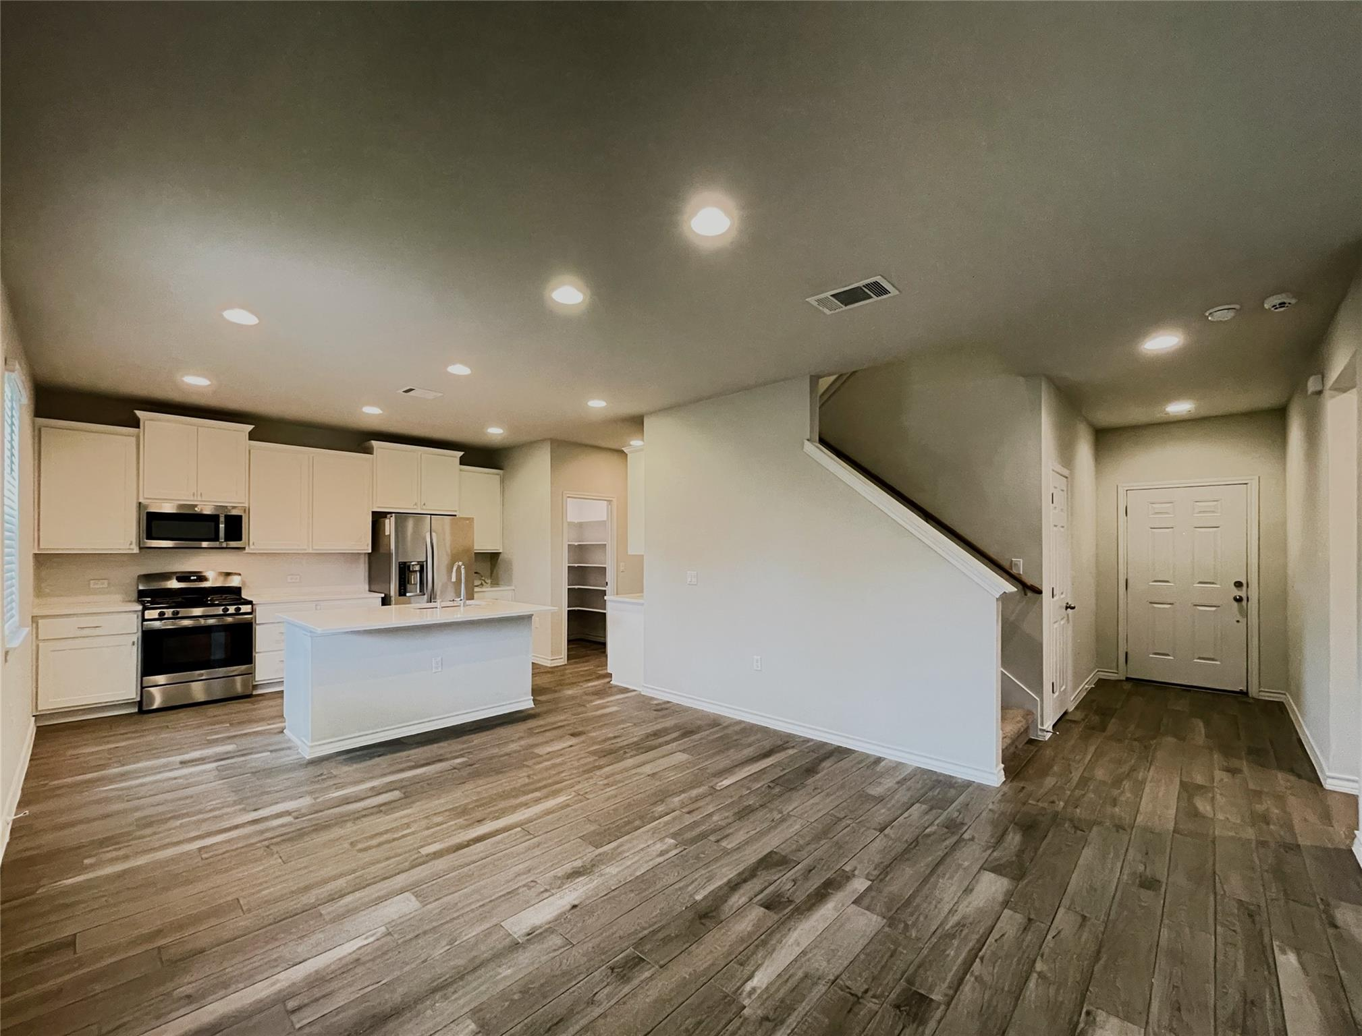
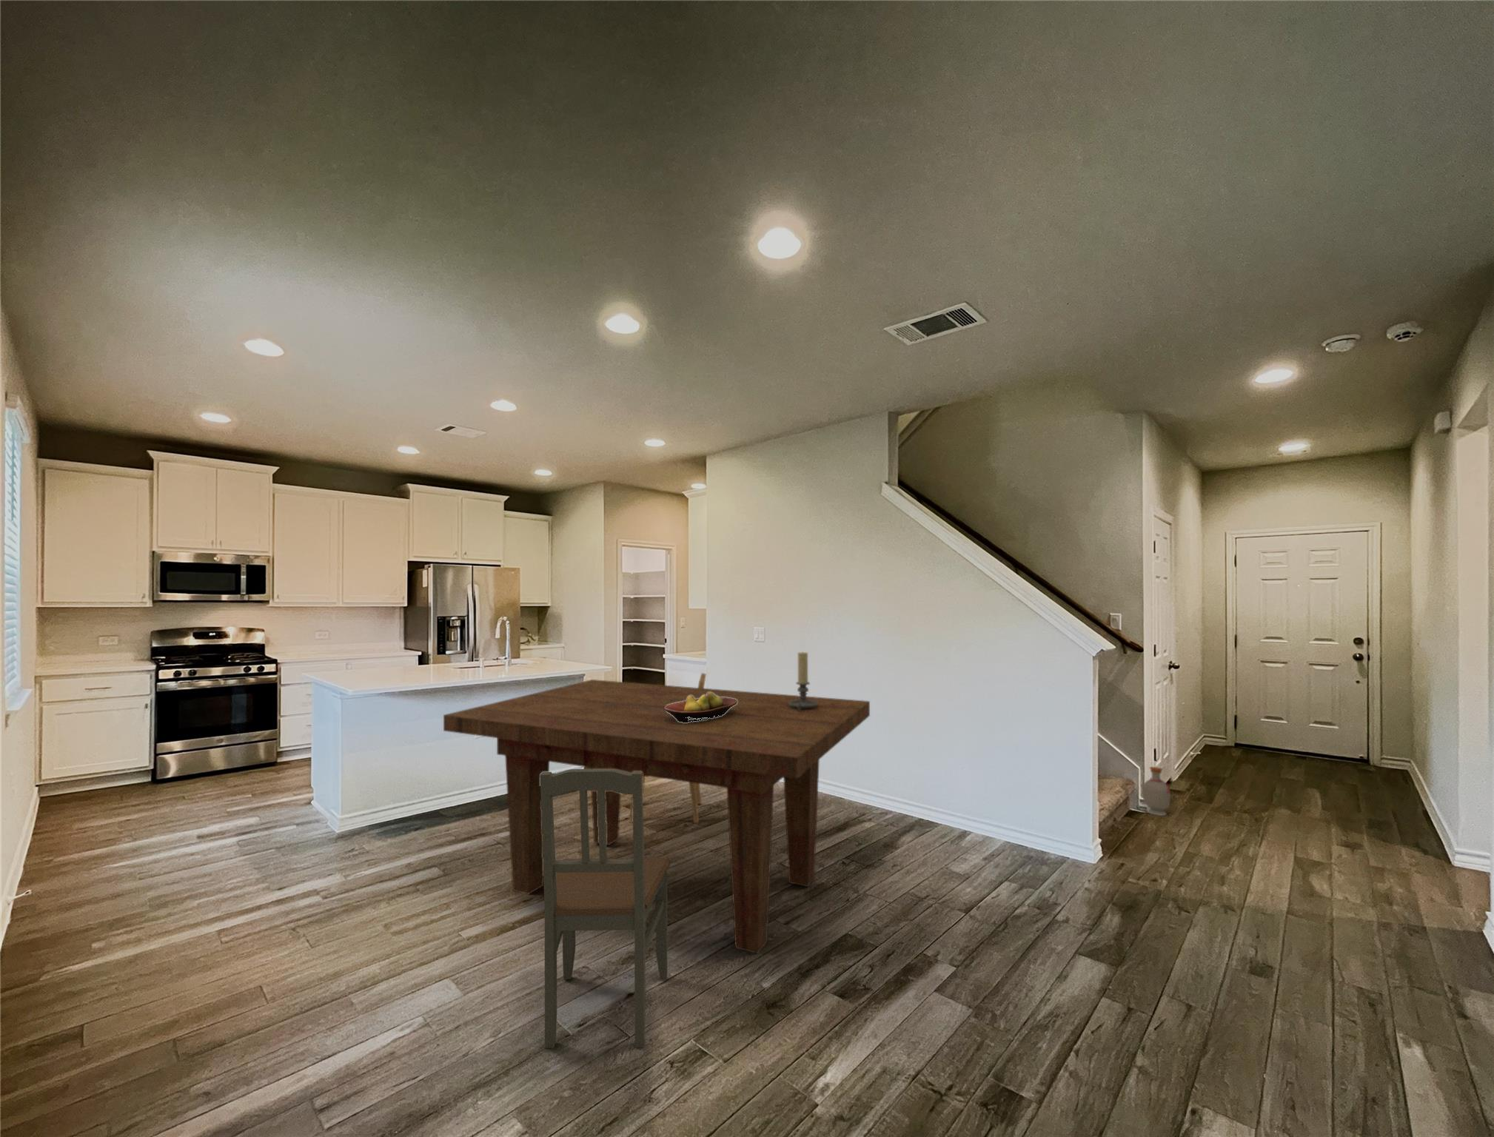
+ dining chair (644, 776)
+ candle holder (801, 680)
+ bottle (1156, 789)
+ dining chair (604, 881)
+ dining table (668, 779)
+ fruit bowl (701, 705)
